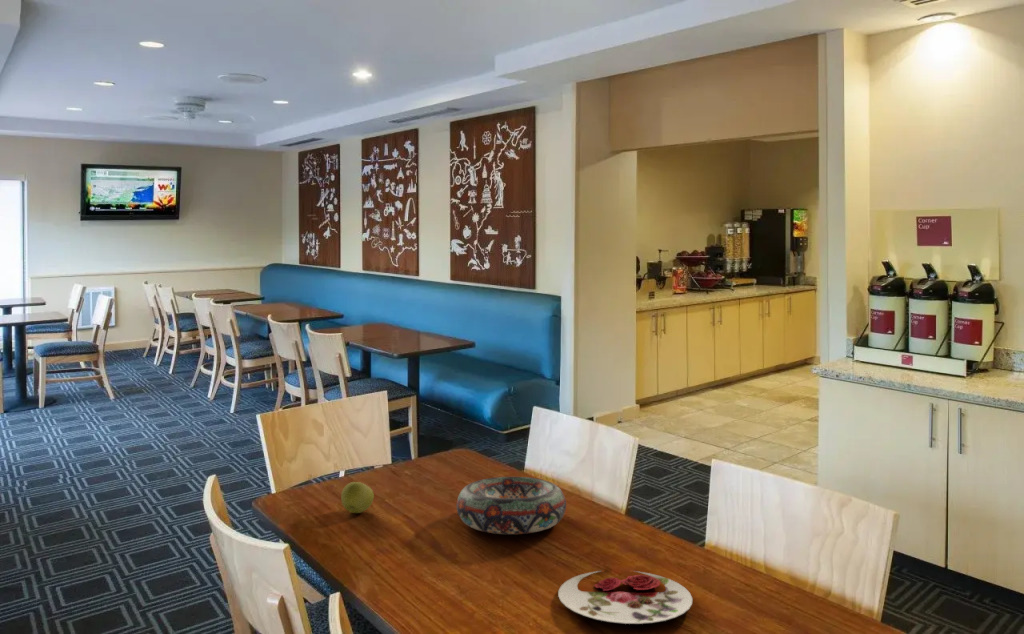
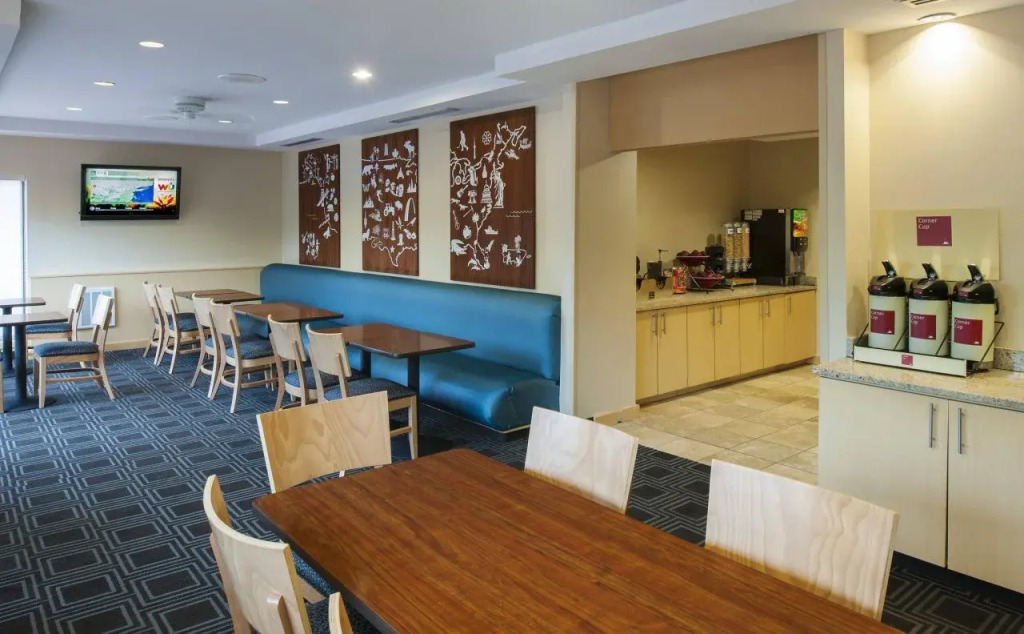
- decorative bowl (511, 504)
- plate (624, 593)
- apple (357, 497)
